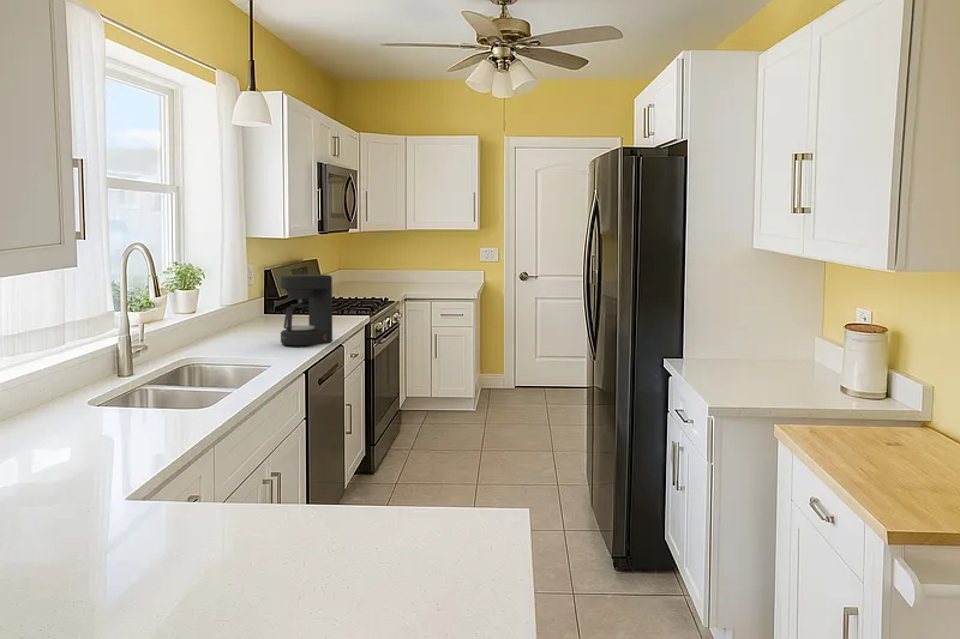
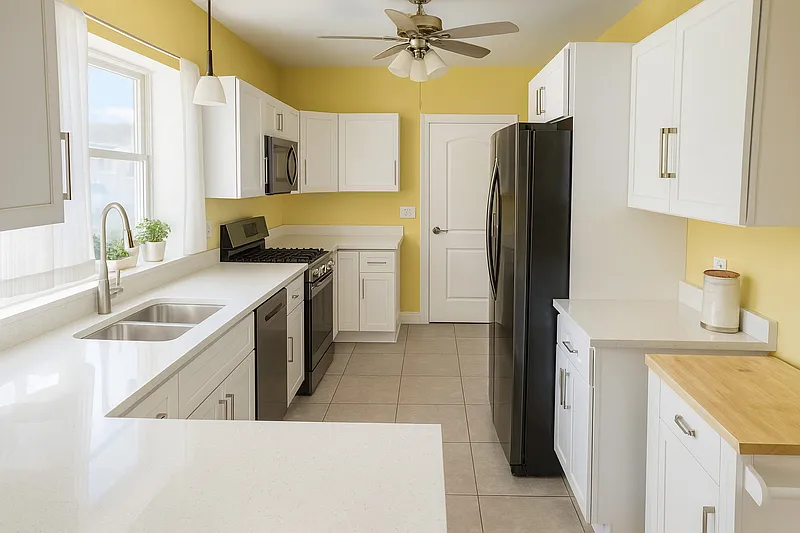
- coffee maker (308, 308)
